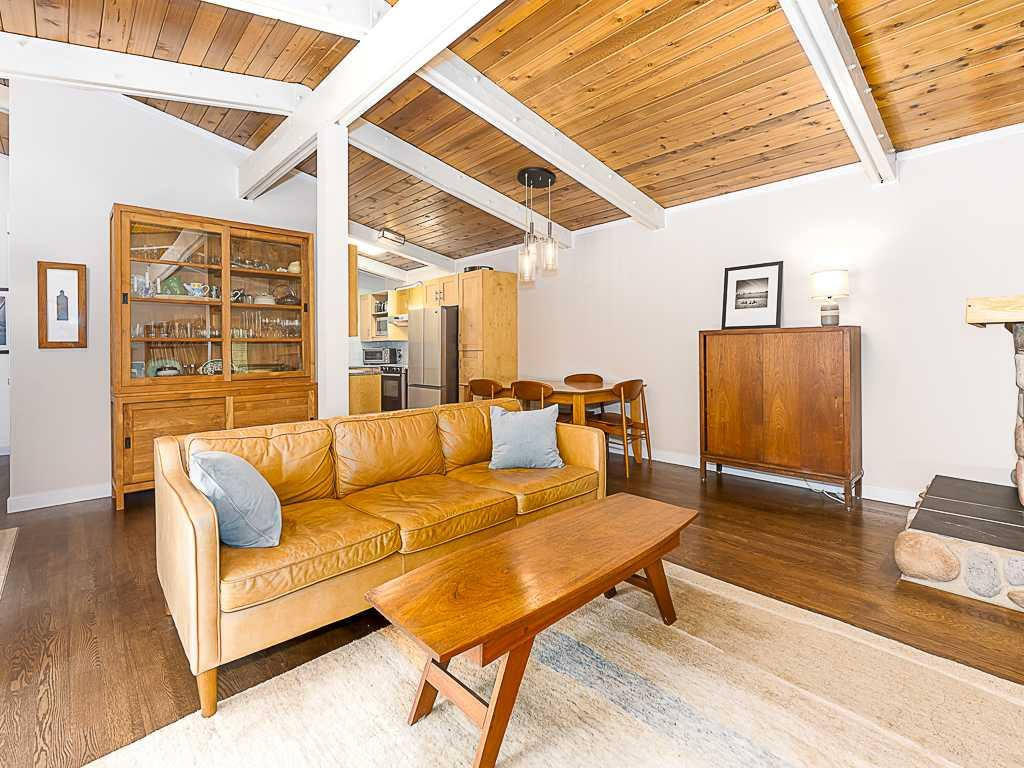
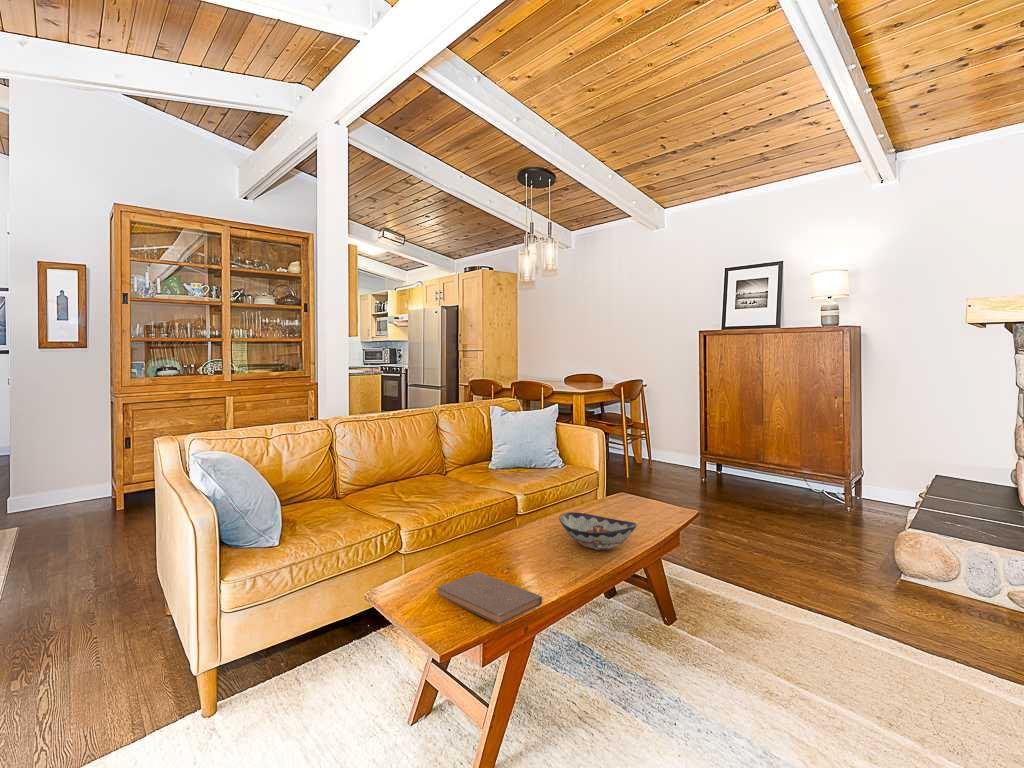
+ book (488, 595)
+ decorative bowl (597, 532)
